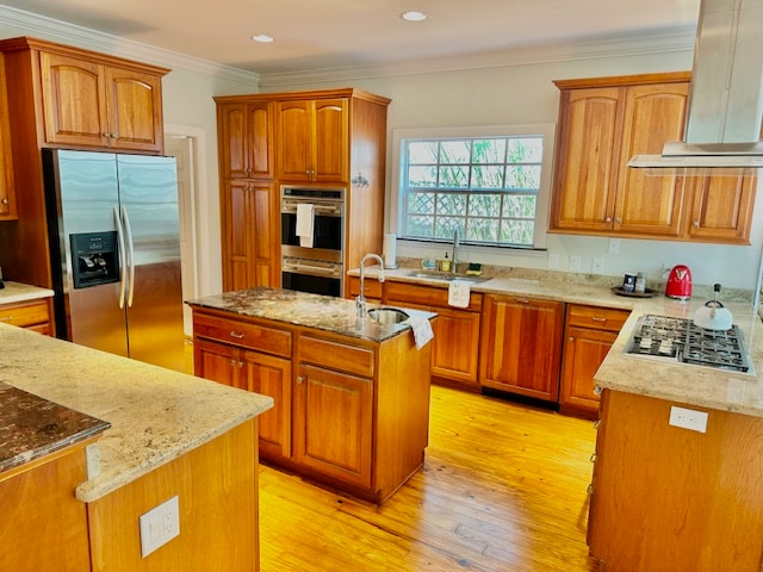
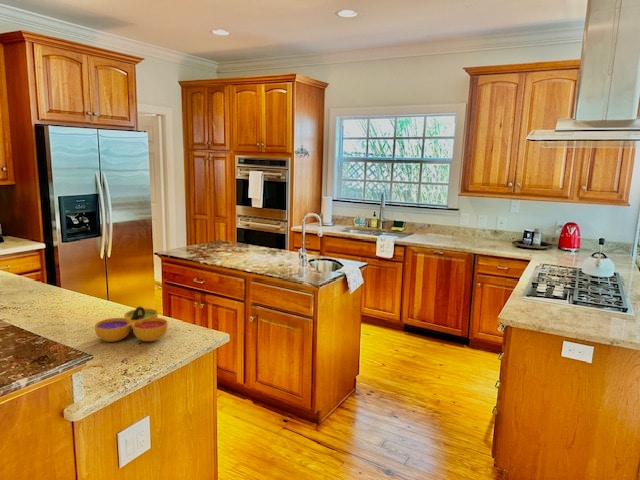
+ decorative bowl (138, 322)
